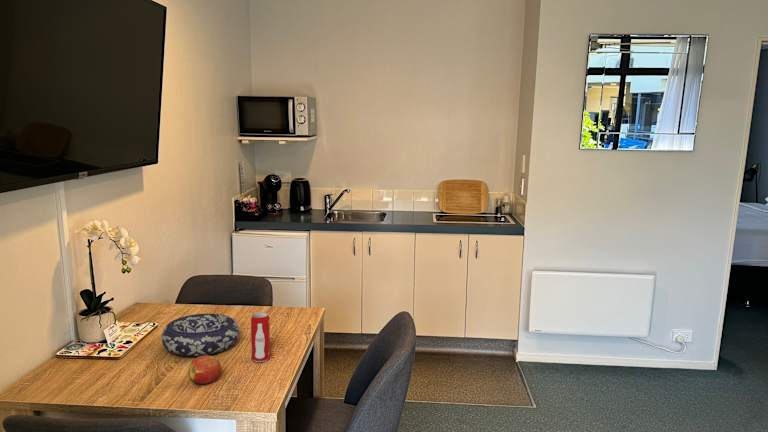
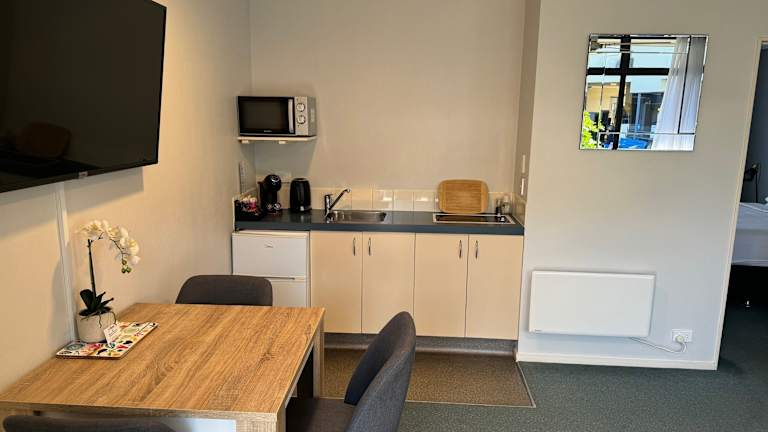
- beverage can (260, 336)
- apple (205, 369)
- decorative bowl (201, 334)
